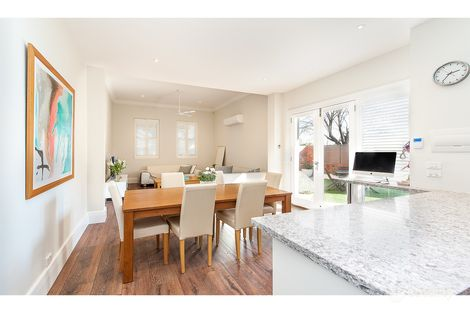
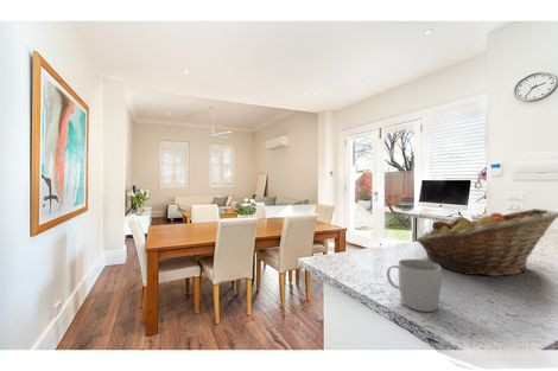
+ mug (411, 282)
+ fruit basket (480, 235)
